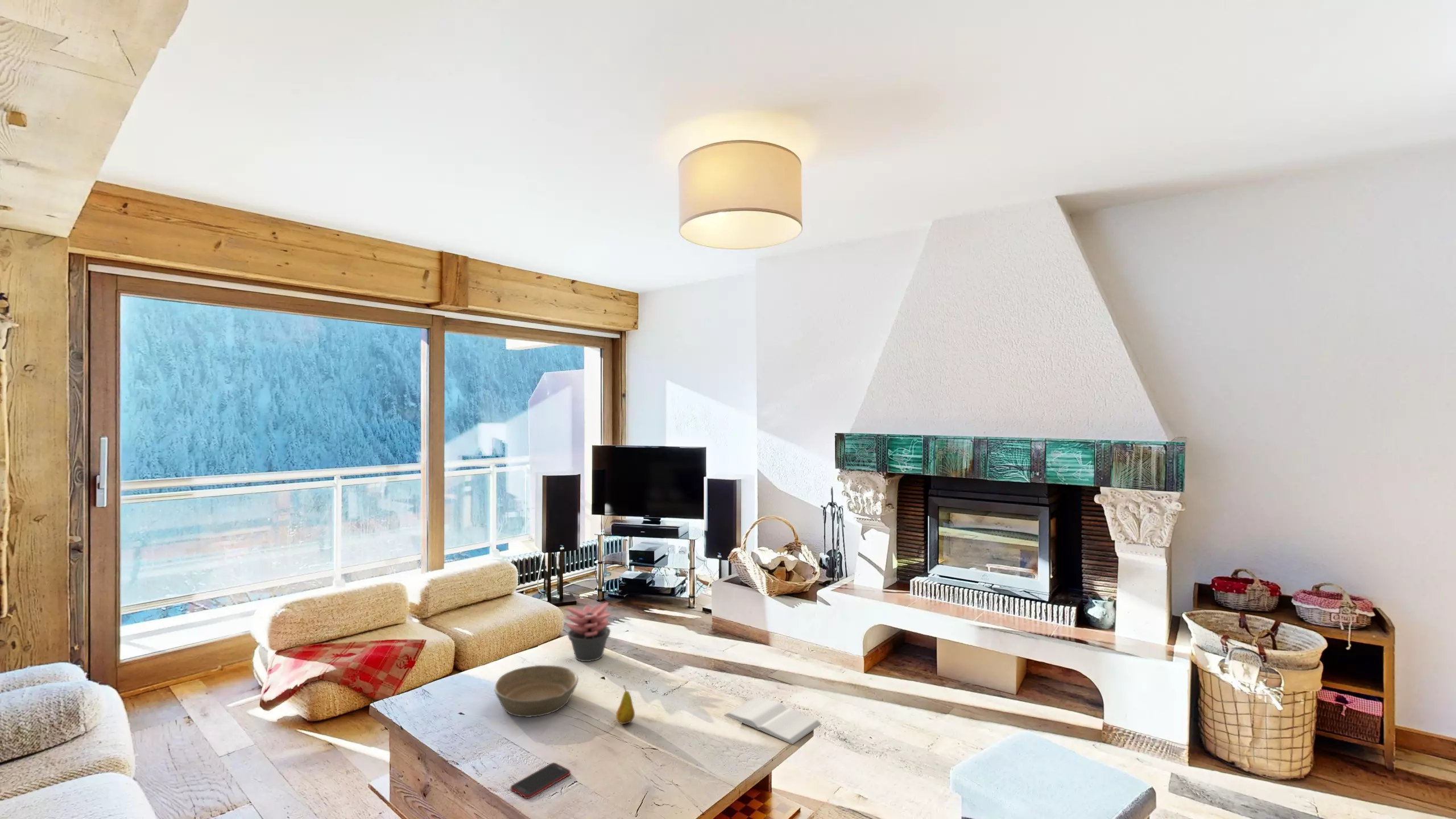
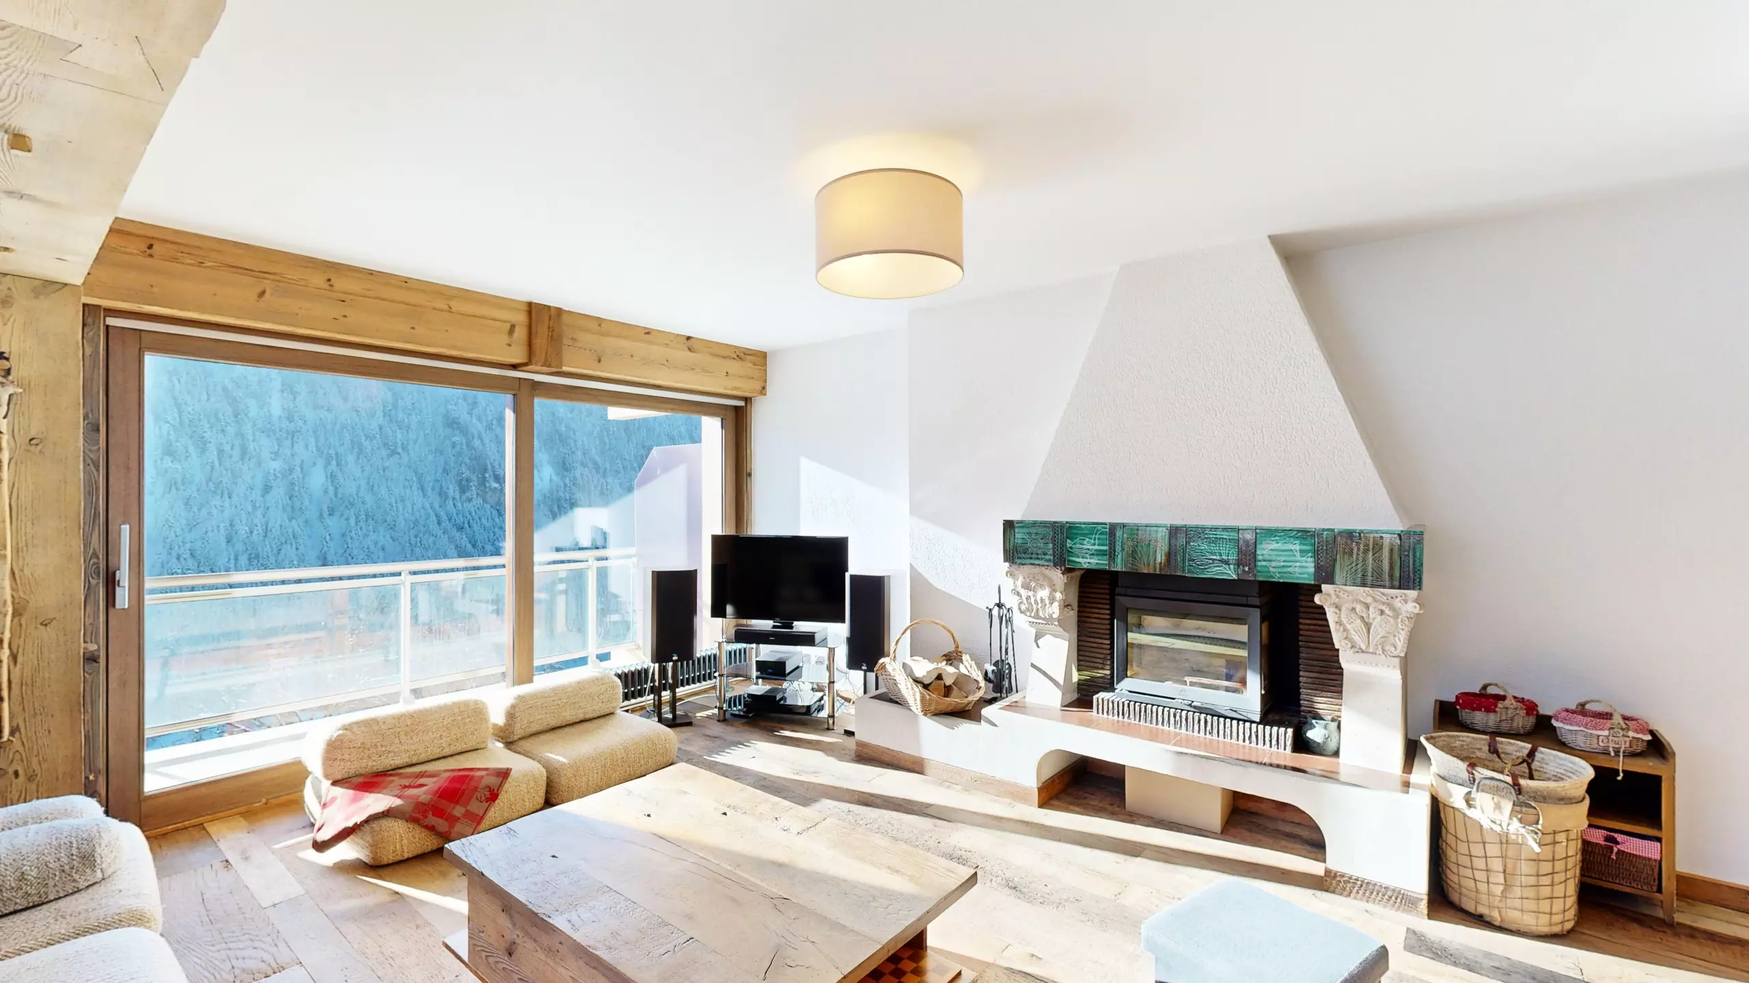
- cell phone (541, 780)
- fruit (625, 704)
- book (771, 717)
- succulent plant (589, 632)
- bowl (537, 691)
